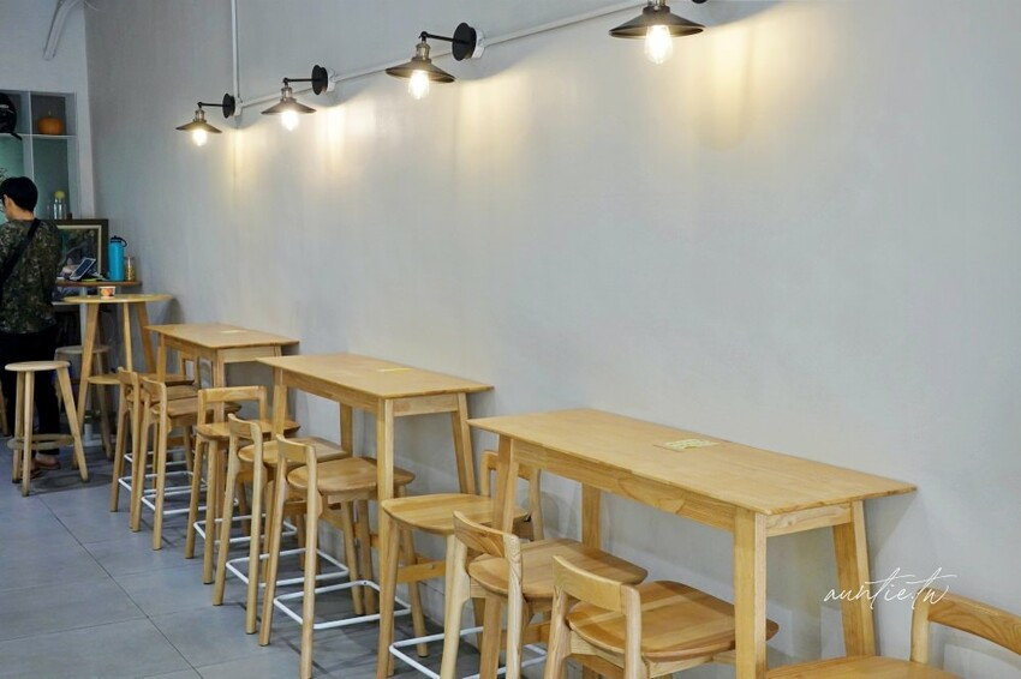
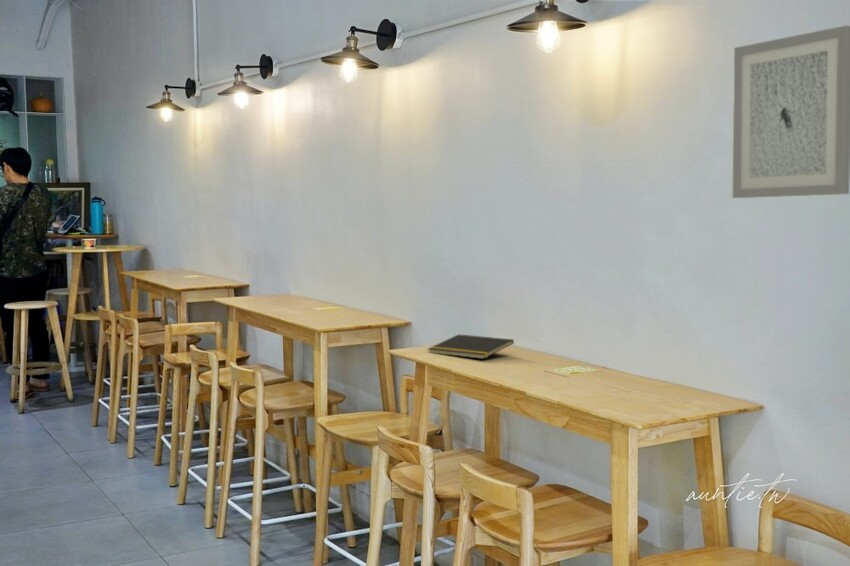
+ notepad (470, 346)
+ wall art (788, 117)
